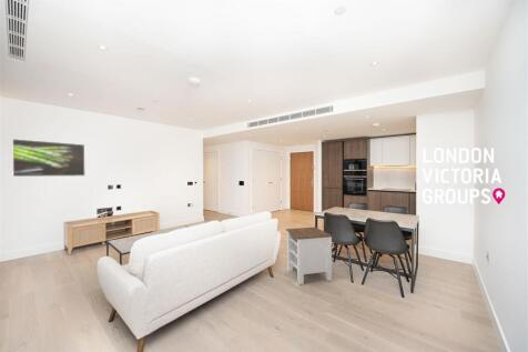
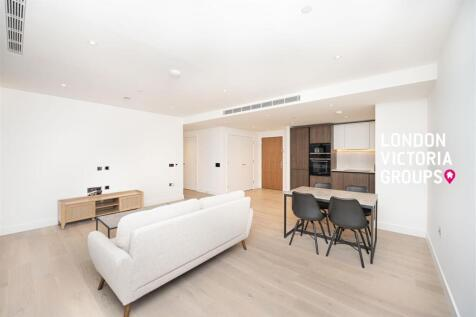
- side table (307, 253)
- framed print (51, 159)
